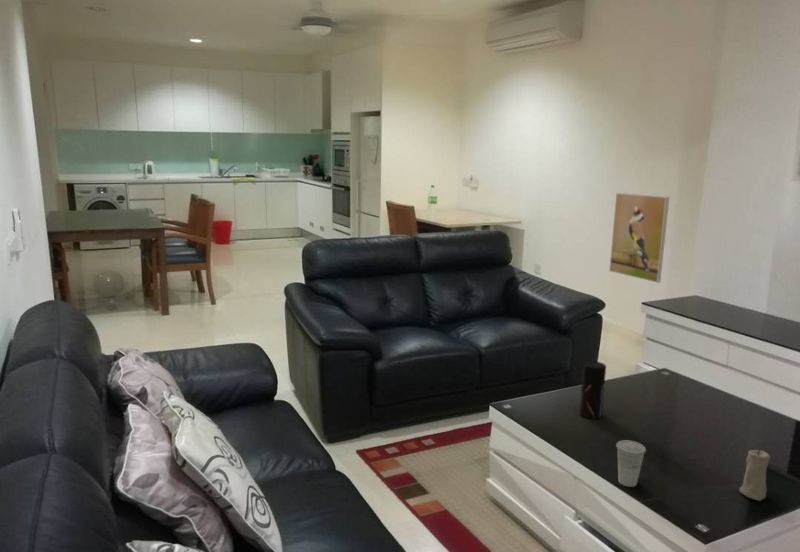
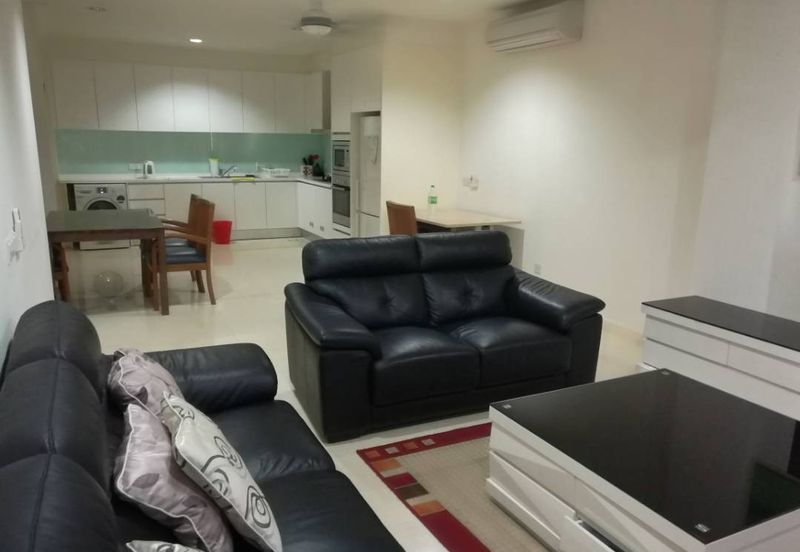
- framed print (637, 236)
- pepper grinder (592, 389)
- candle (756, 471)
- cup (629, 464)
